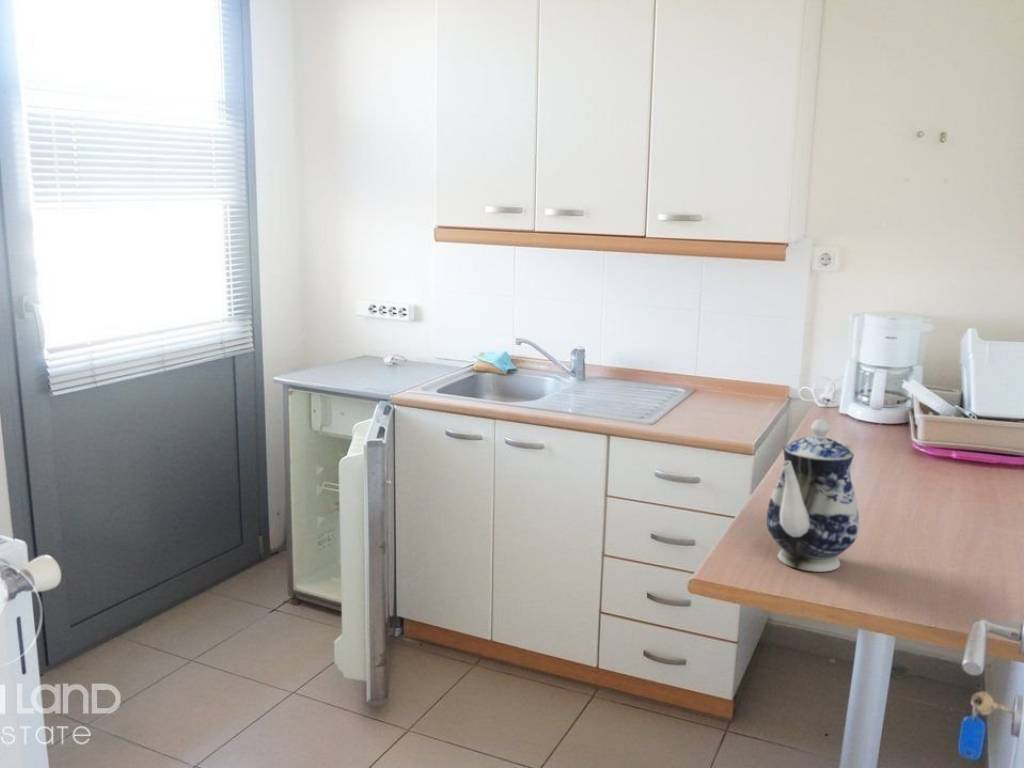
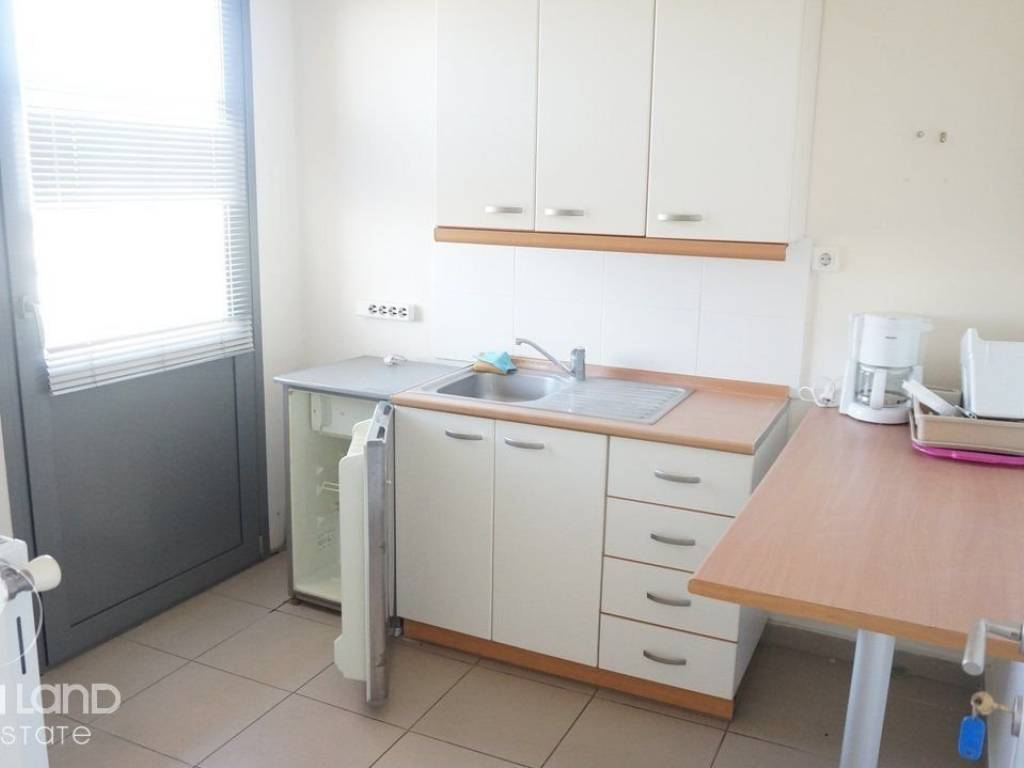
- teapot (814, 491)
